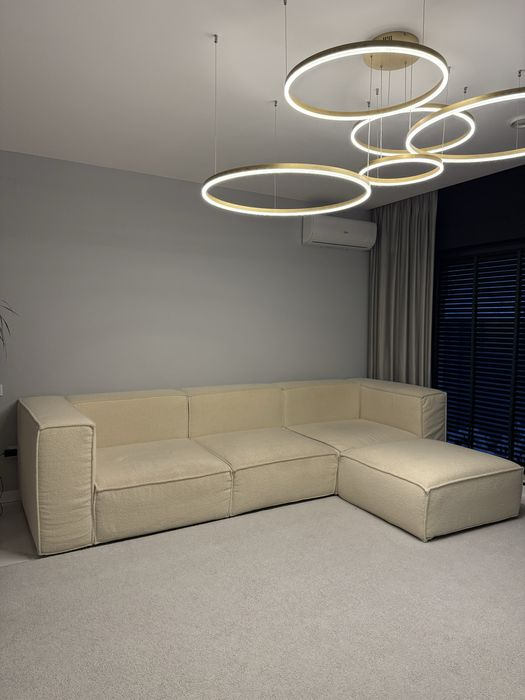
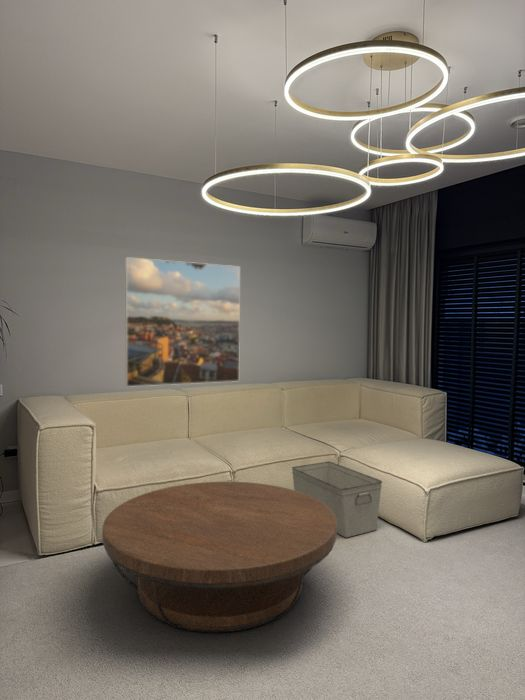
+ storage bin (334, 496)
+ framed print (185, 323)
+ coffee table (221, 551)
